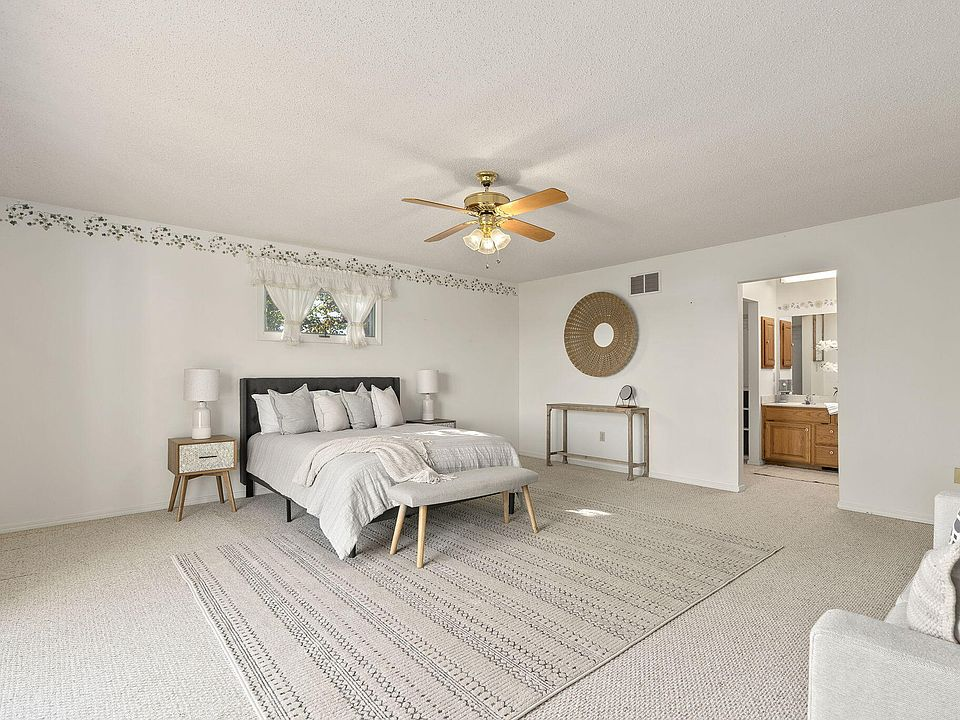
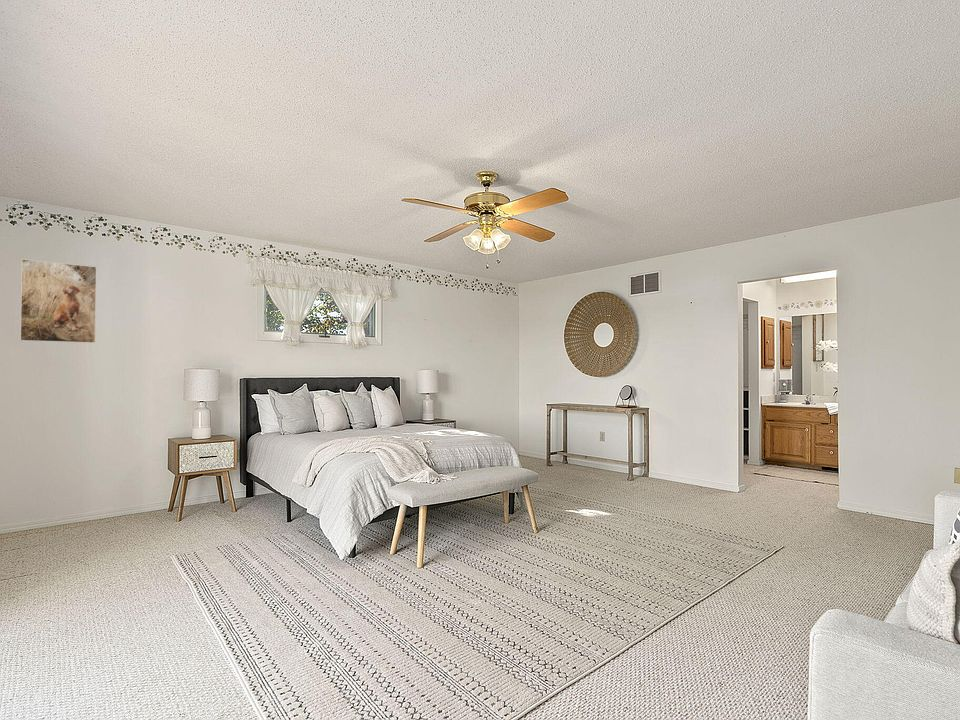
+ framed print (59, 302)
